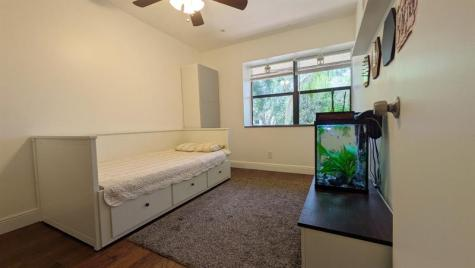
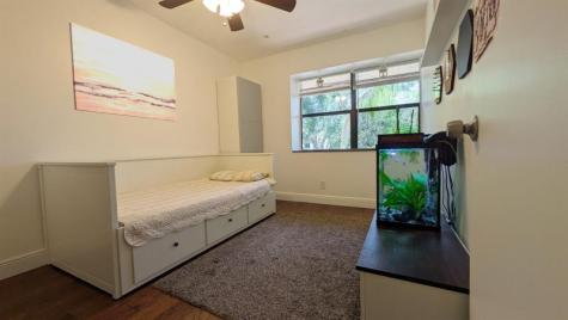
+ wall art (132, 80)
